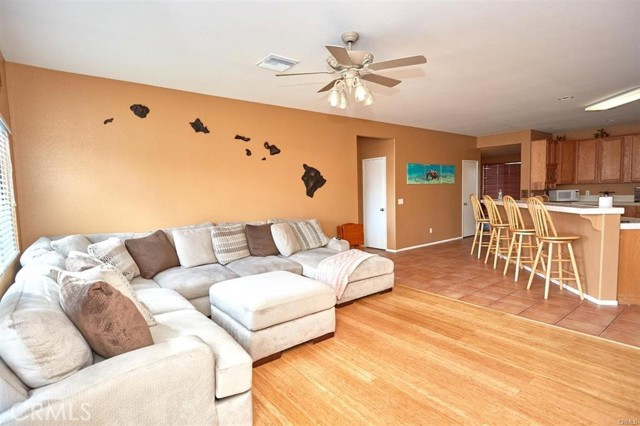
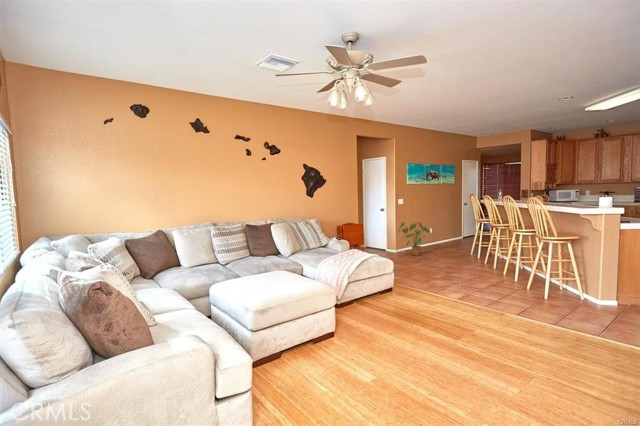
+ house plant (415, 237)
